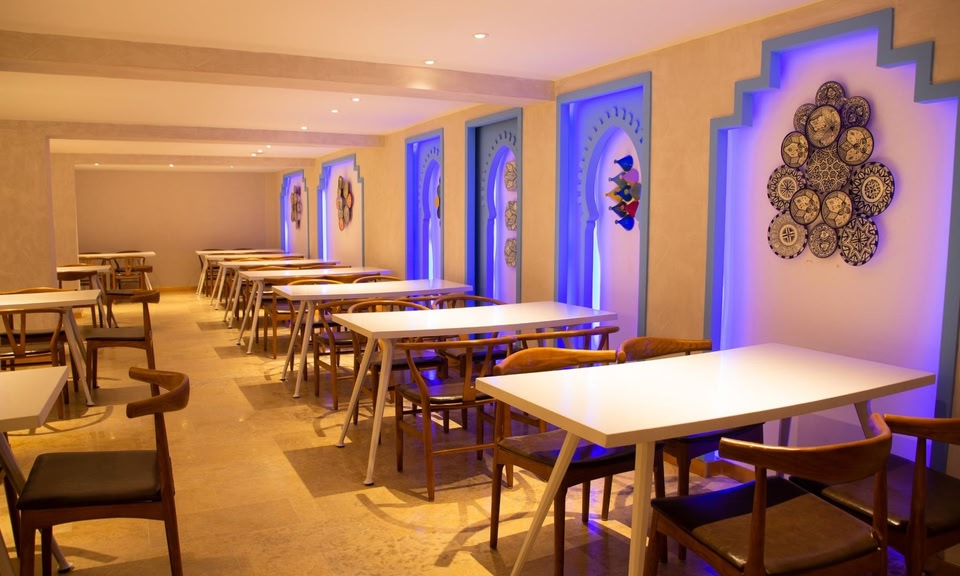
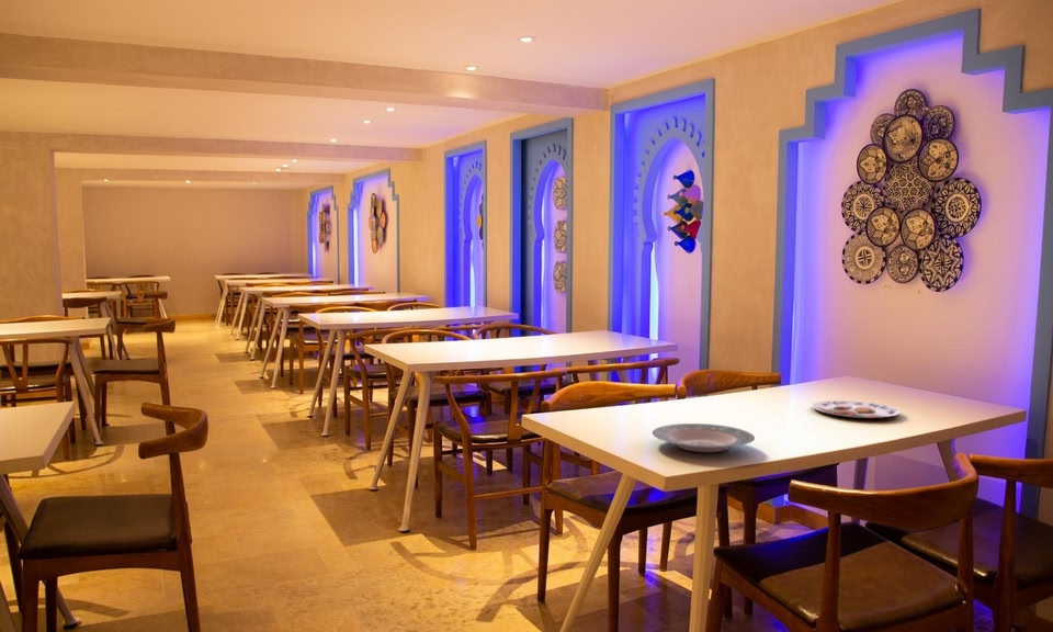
+ plate (702, 440)
+ plate (854, 409)
